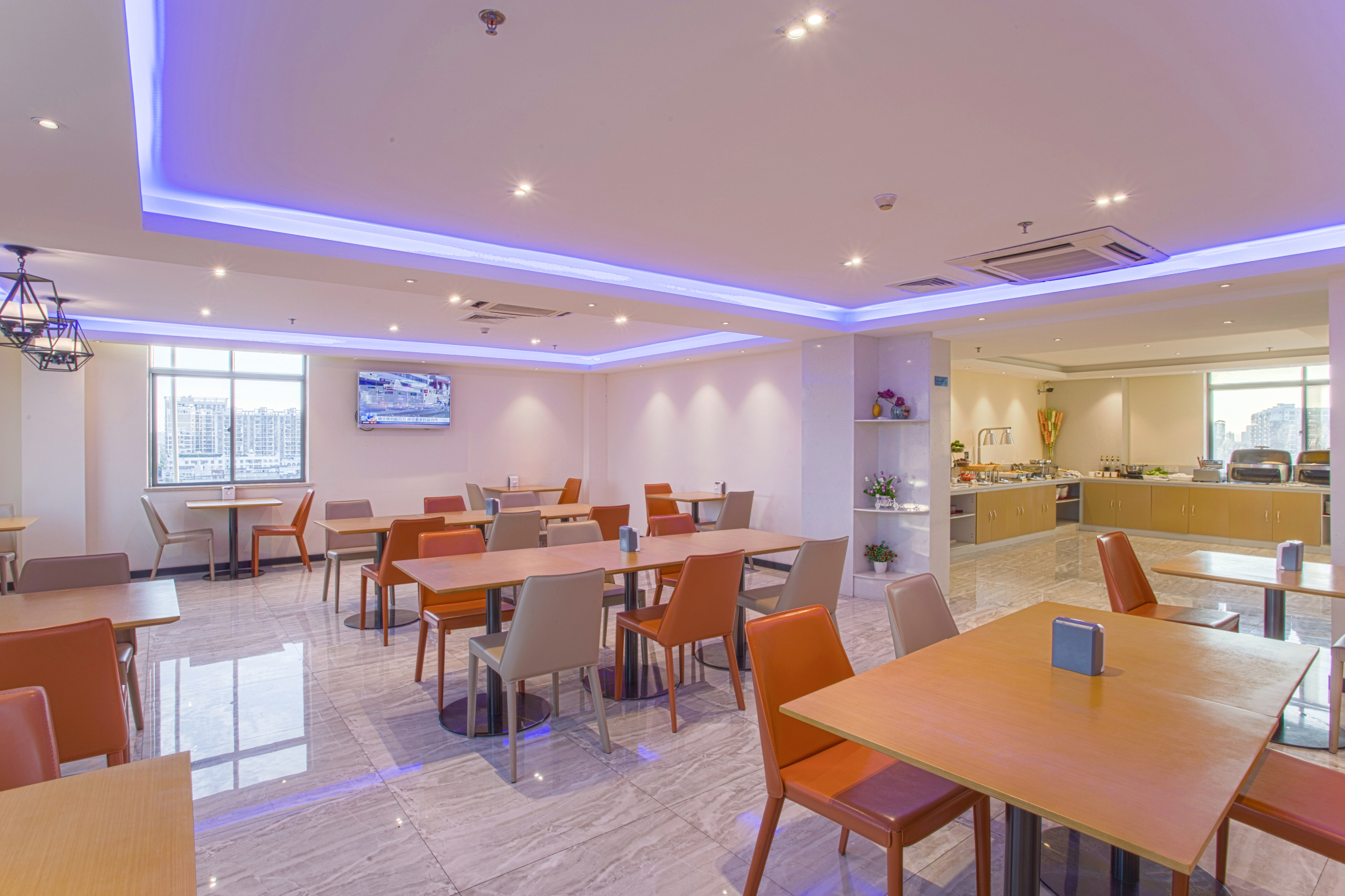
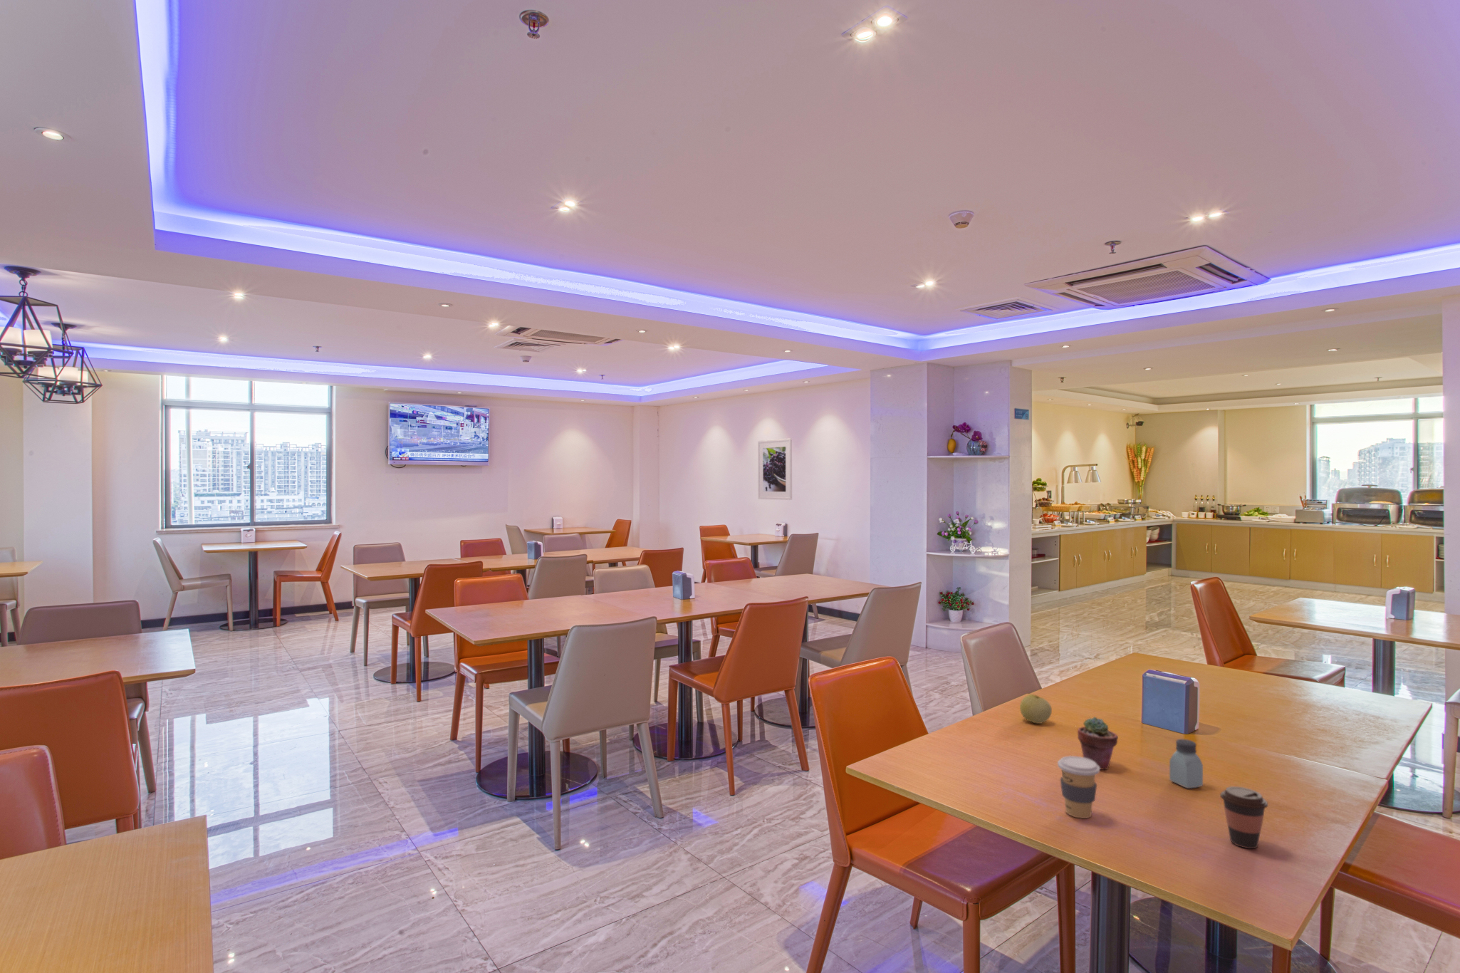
+ apple (1034, 708)
+ saltshaker (1185, 762)
+ coffee cup (1244, 818)
+ potted succulent (1096, 742)
+ coffee cup (1078, 787)
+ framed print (774, 469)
